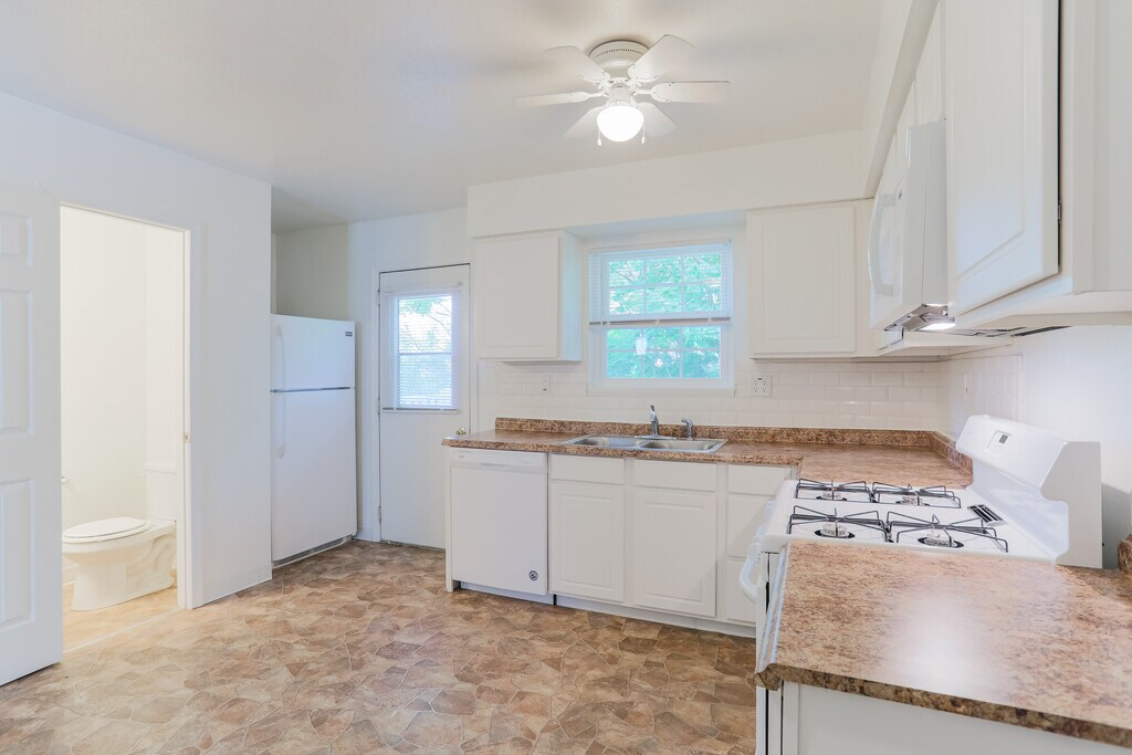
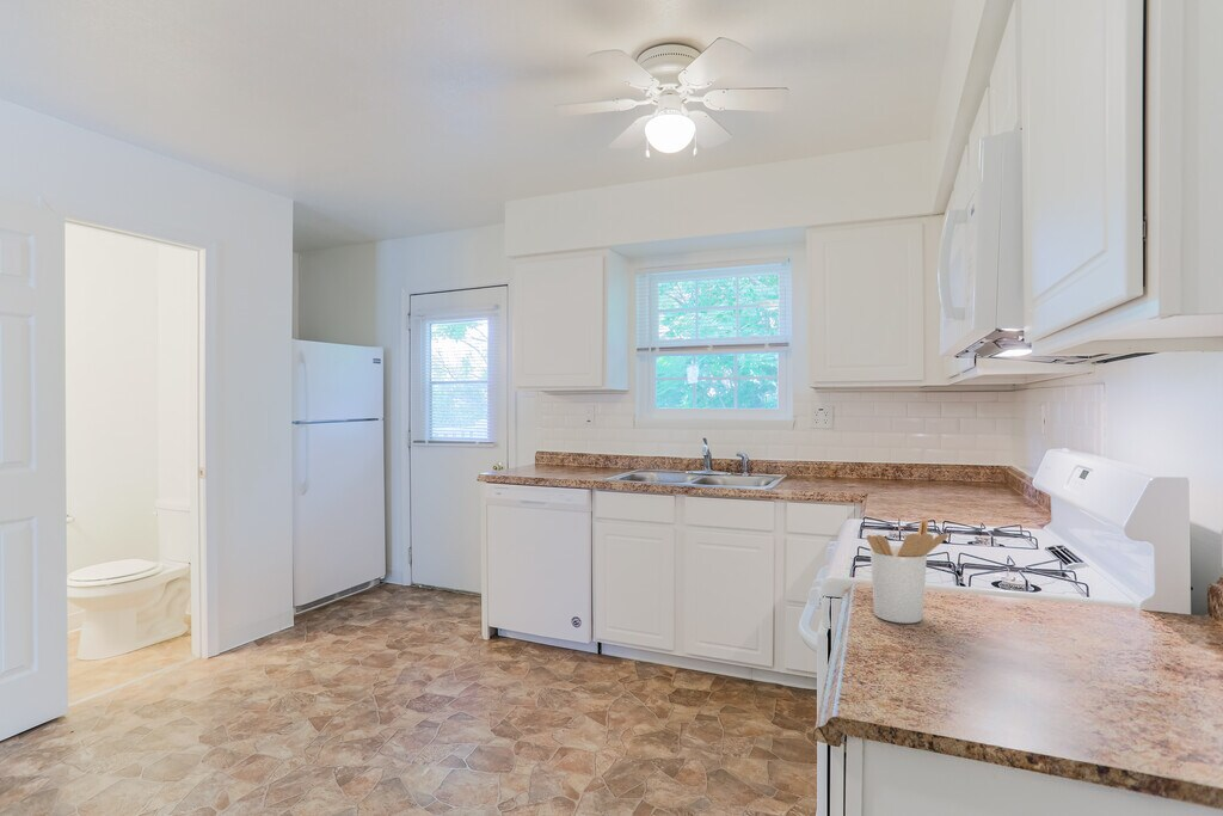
+ utensil holder (907, 571)
